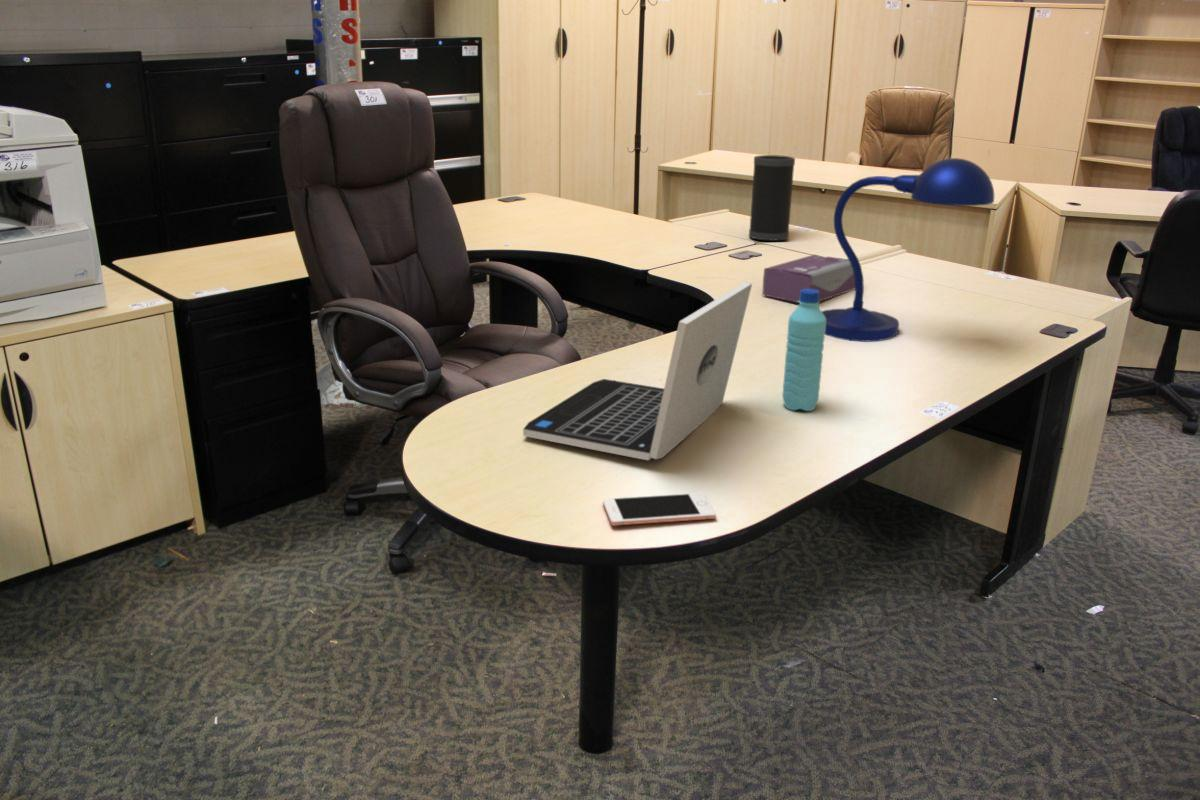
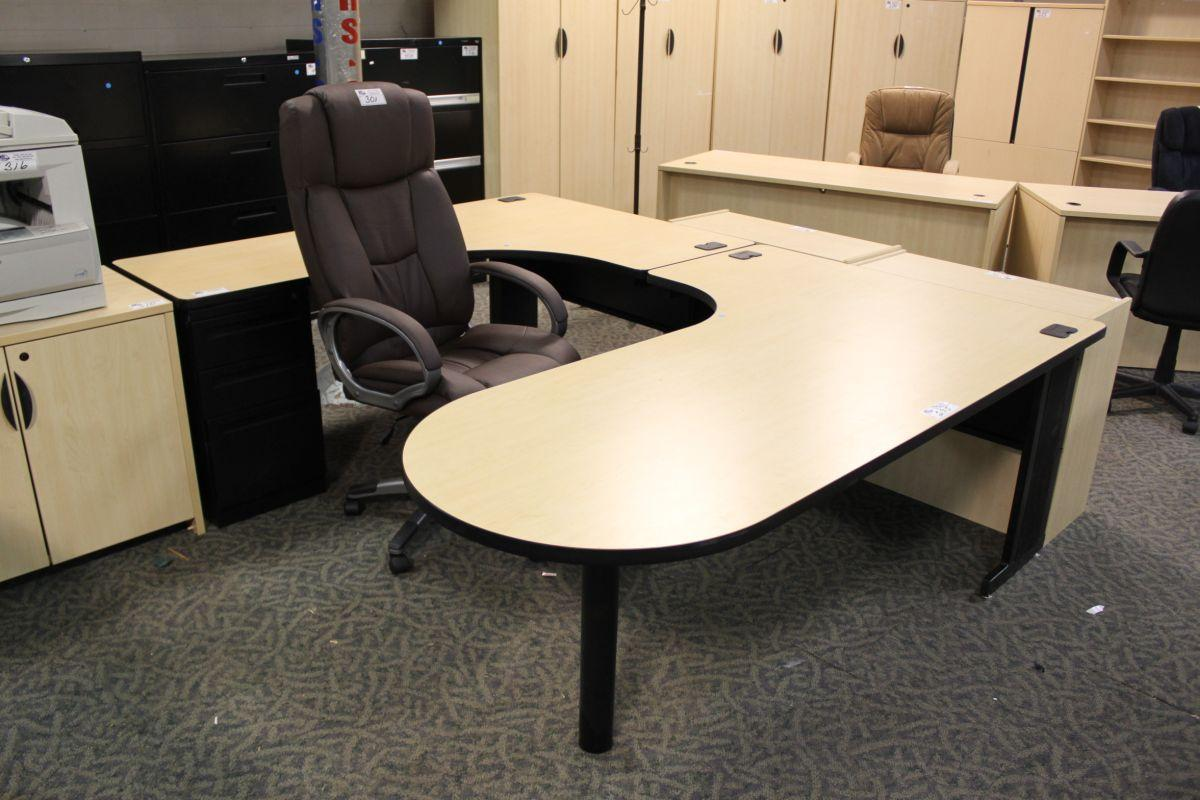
- laptop (632, 383)
- tissue box (810, 277)
- water bottle (804, 350)
- speaker (771, 198)
- cell phone (658, 508)
- desk lamp (859, 262)
